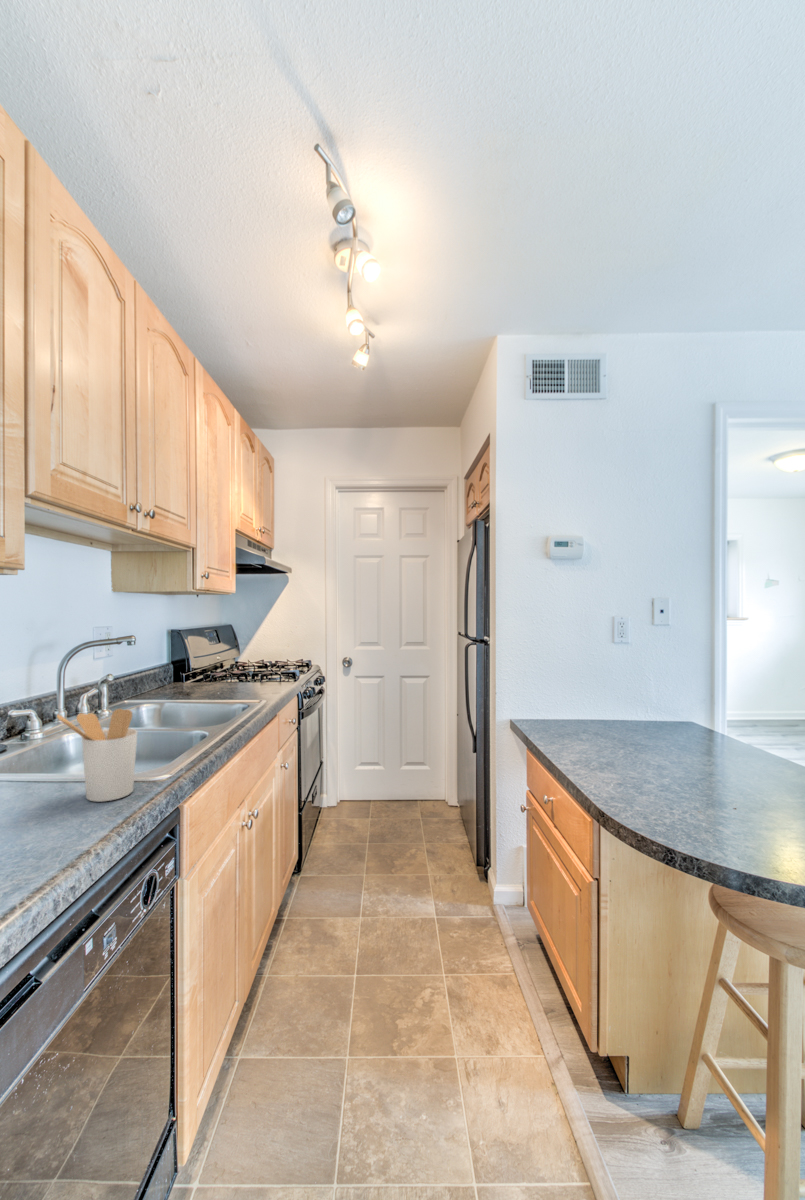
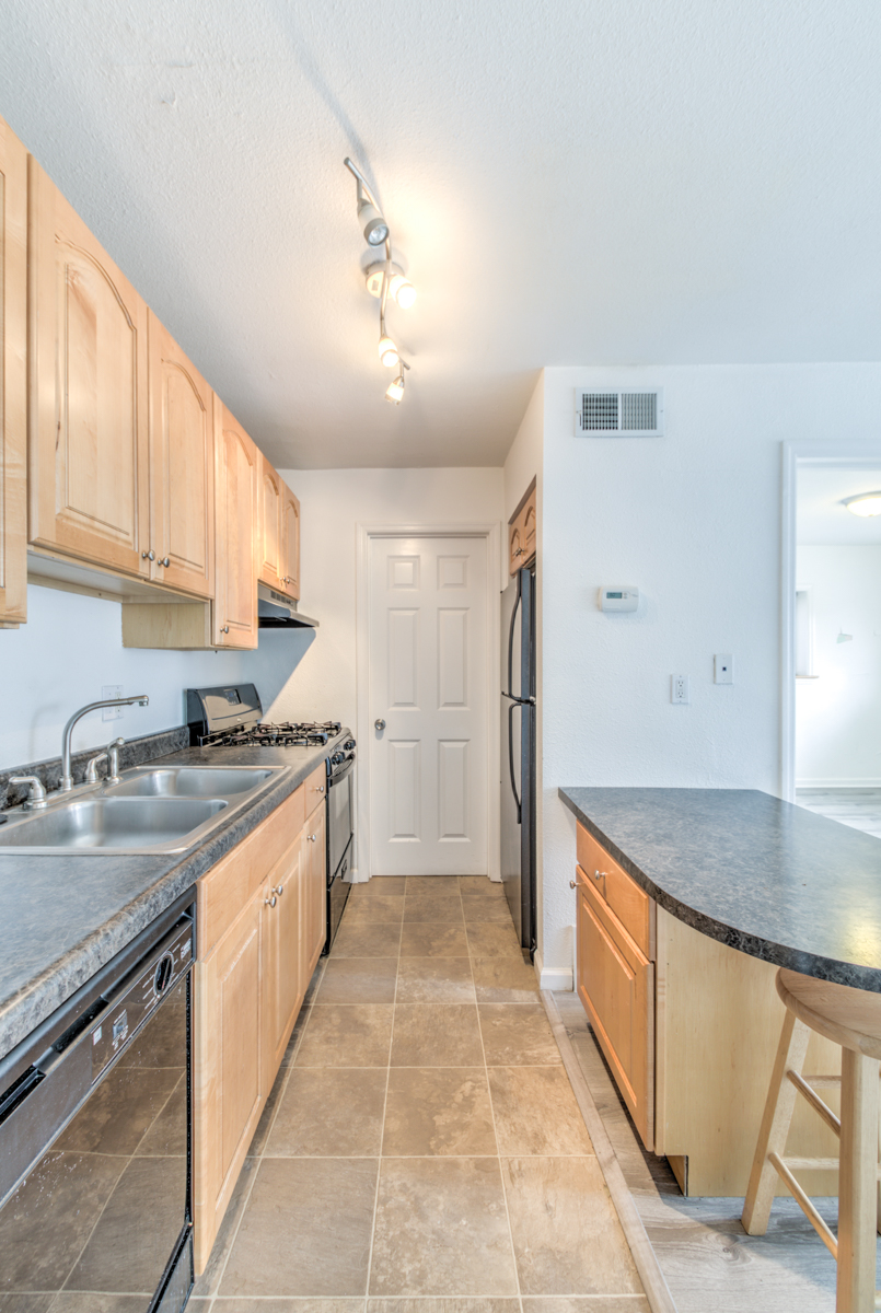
- utensil holder (96, 752)
